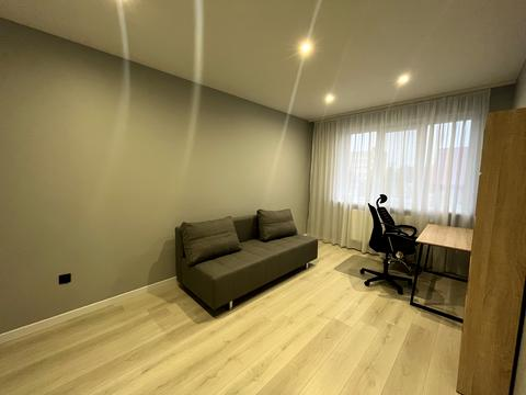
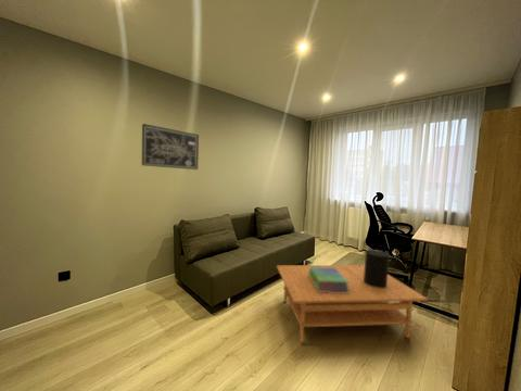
+ wall art (171, 149)
+ decorative container (376, 267)
+ coffee table (340, 298)
+ stack of books (327, 278)
